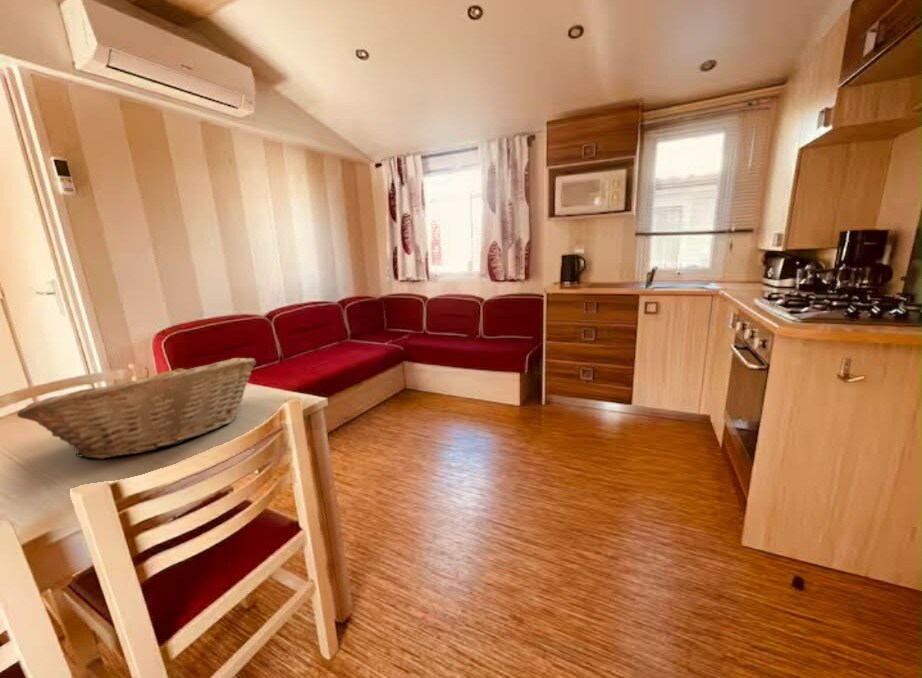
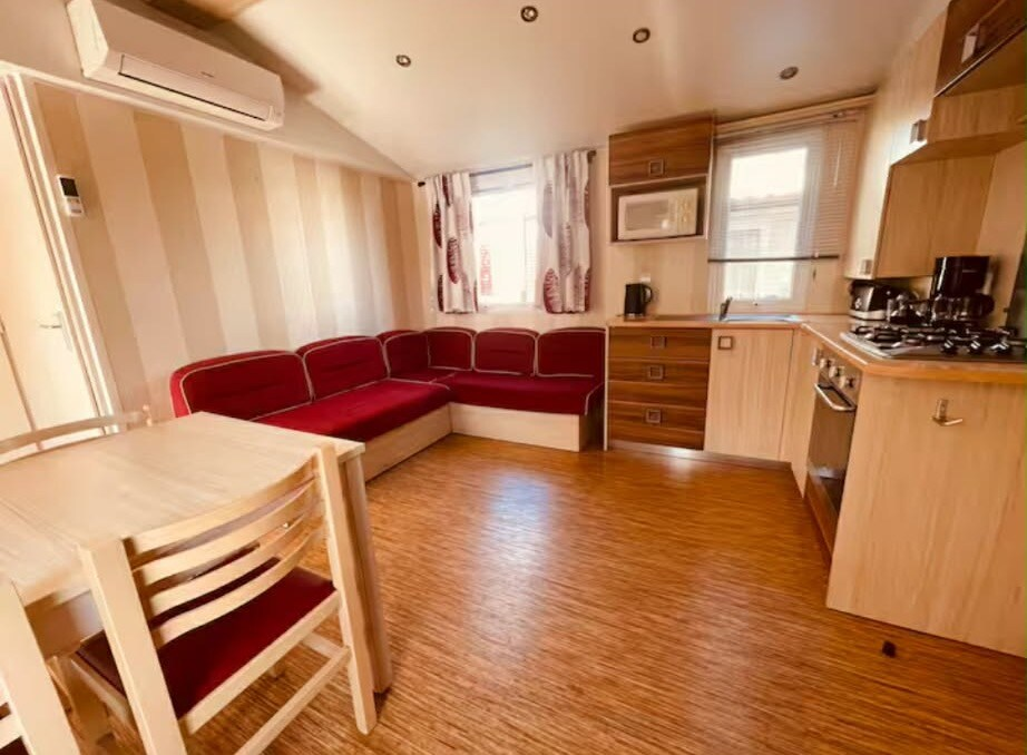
- fruit basket (158, 397)
